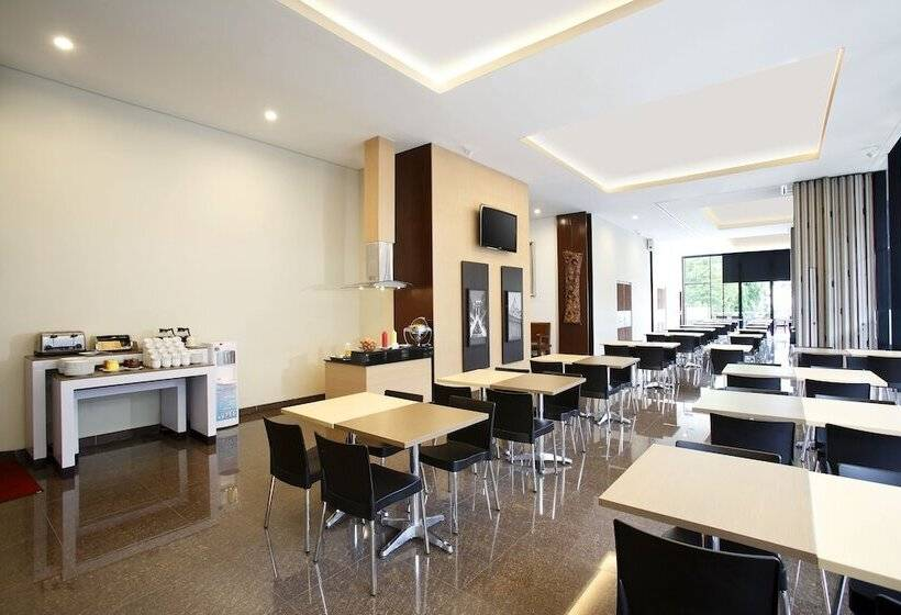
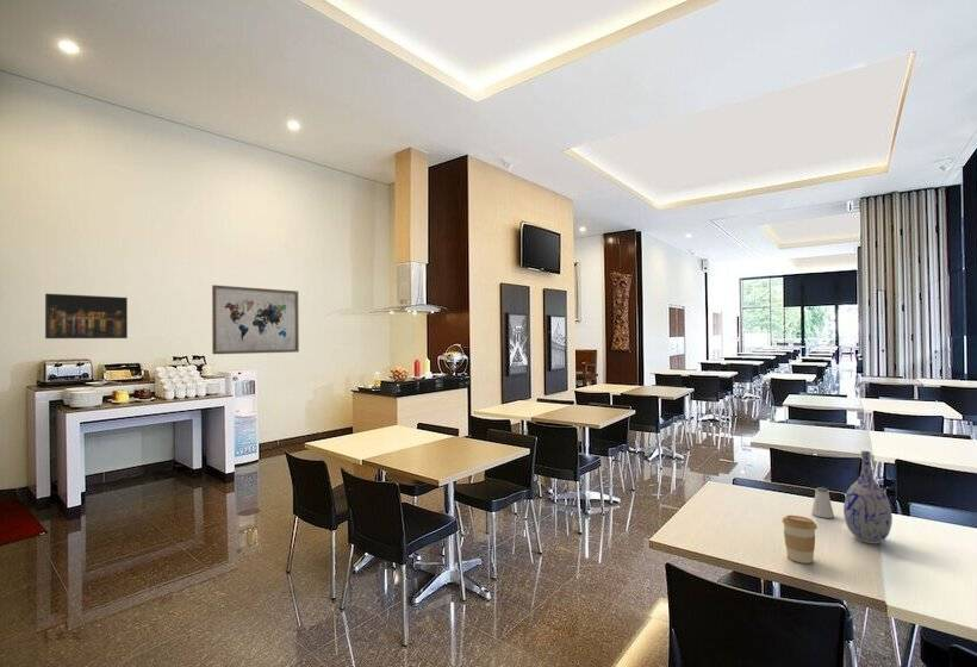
+ vase (866, 495)
+ wall art (257, 320)
+ coffee cup (799, 537)
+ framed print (88, 317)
+ saltshaker (822, 501)
